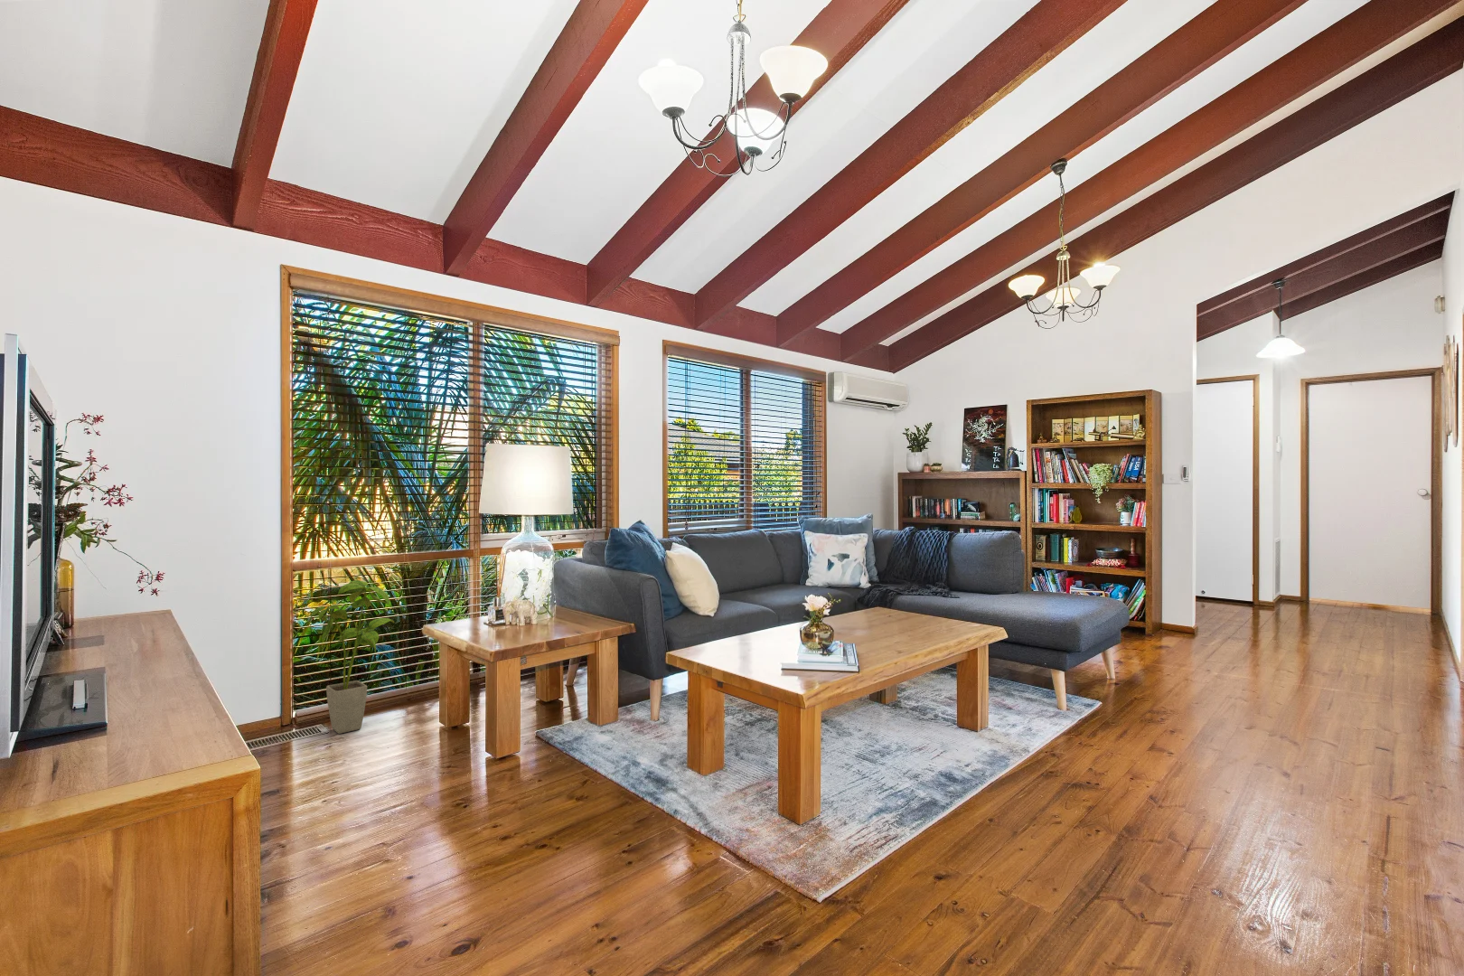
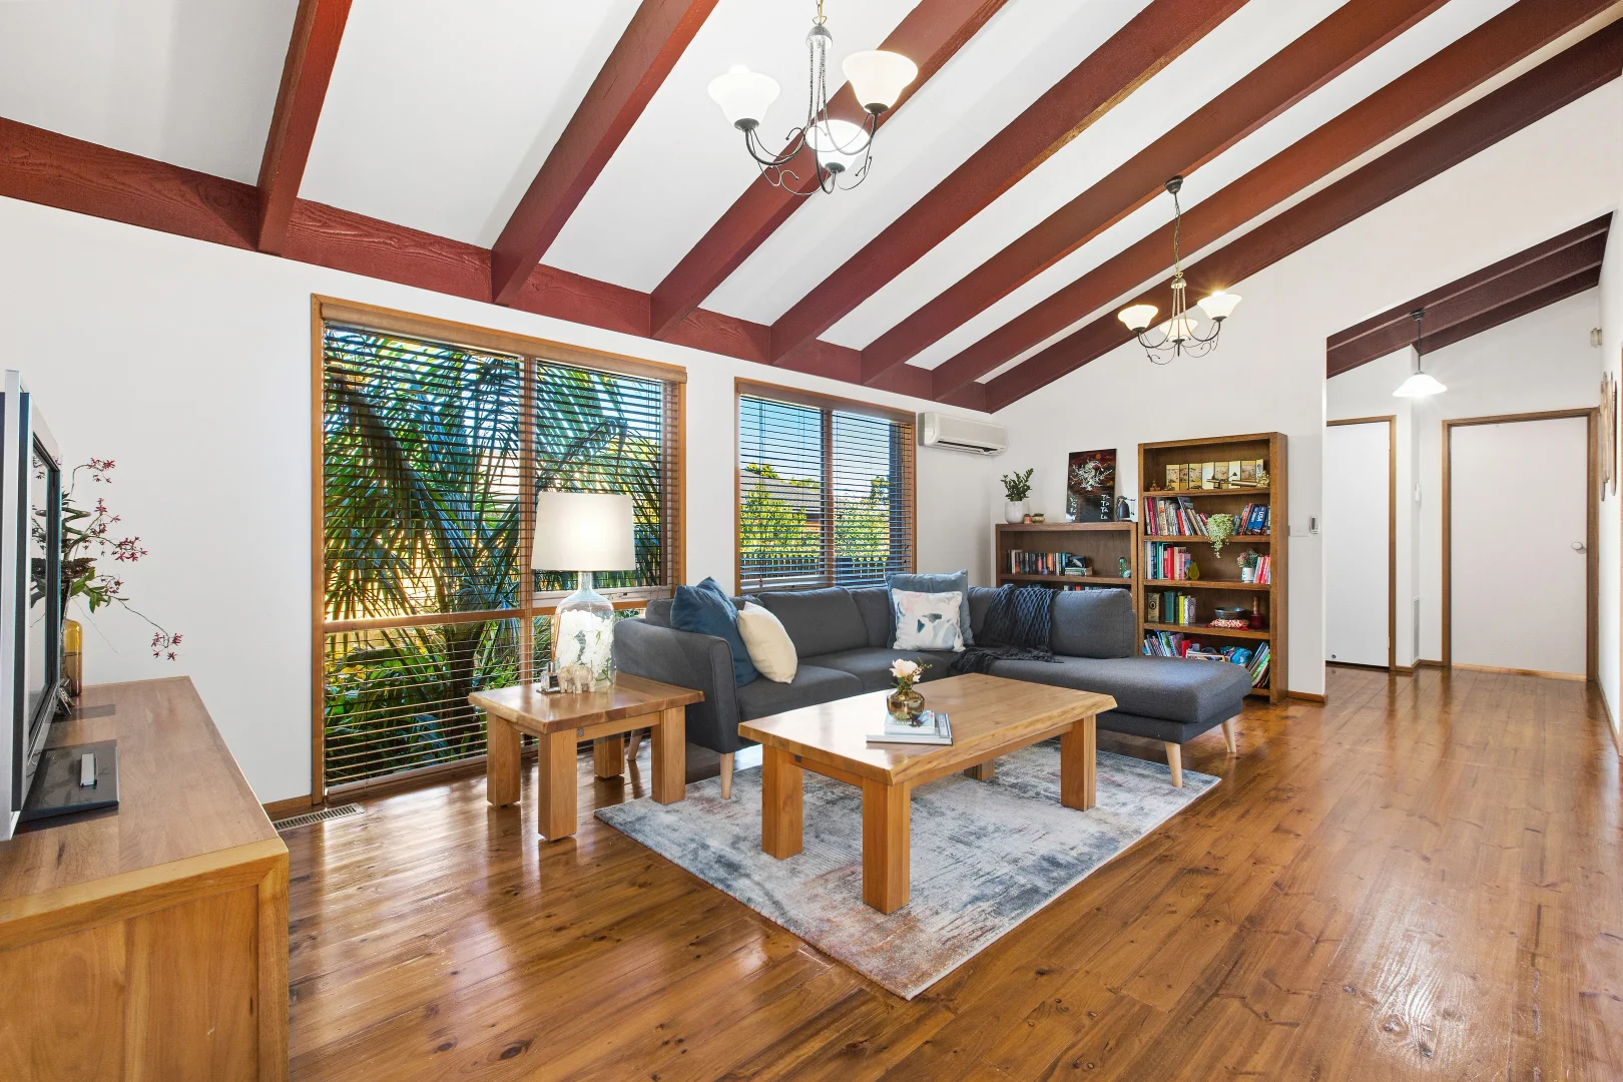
- house plant (356, 654)
